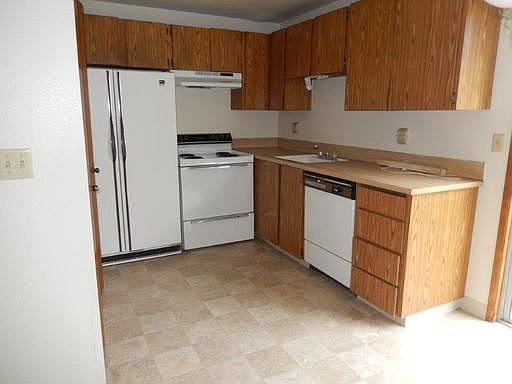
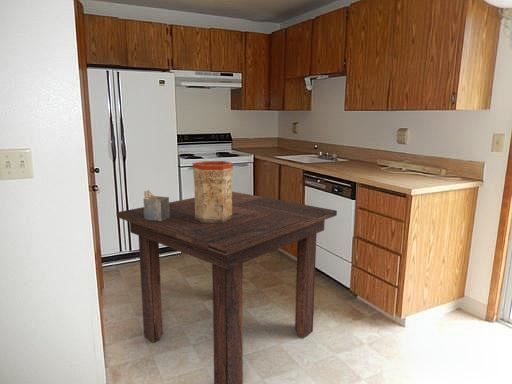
+ vase (213, 190)
+ napkin holder (156, 204)
+ dining table (229, 274)
